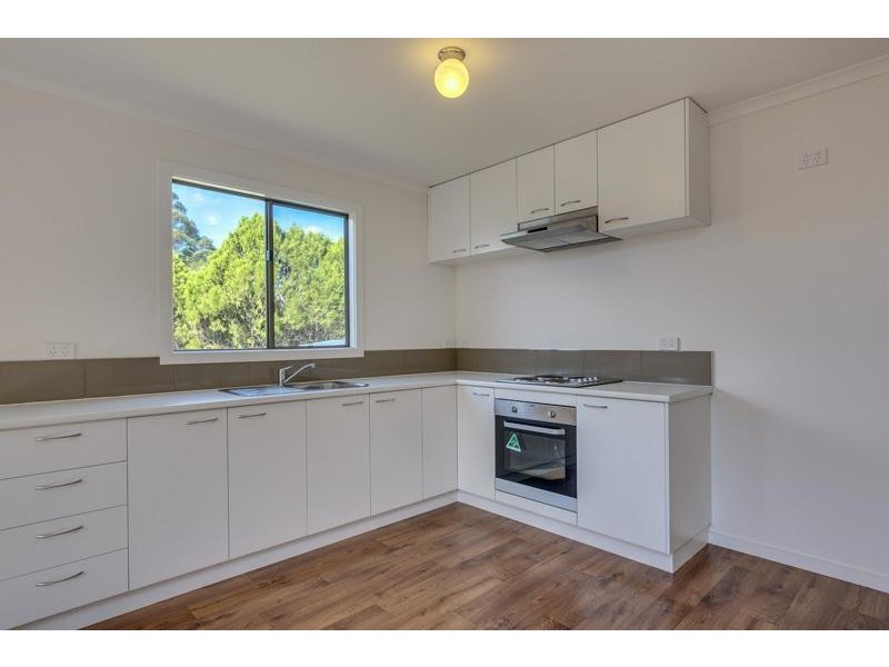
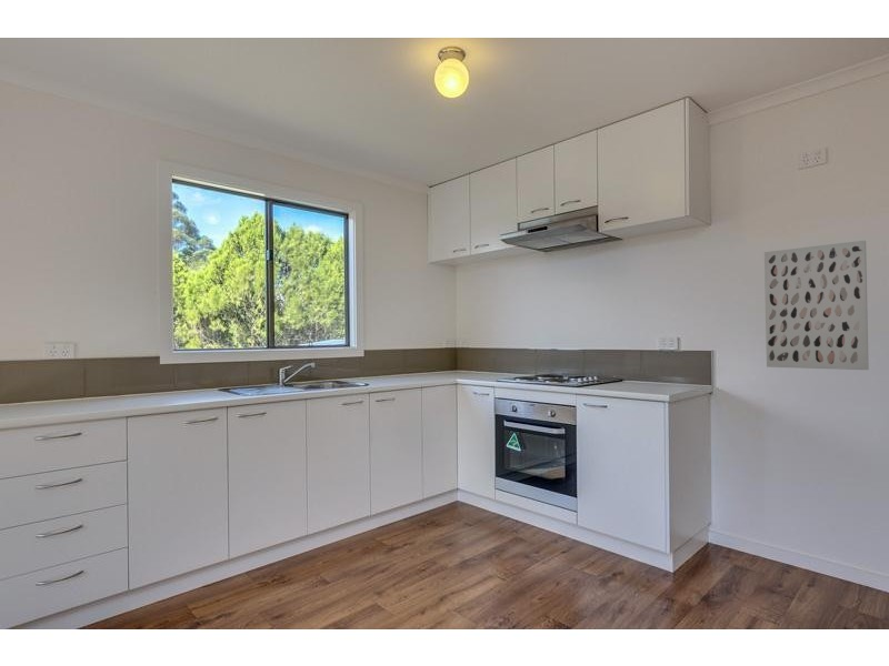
+ wall art (813, 307)
